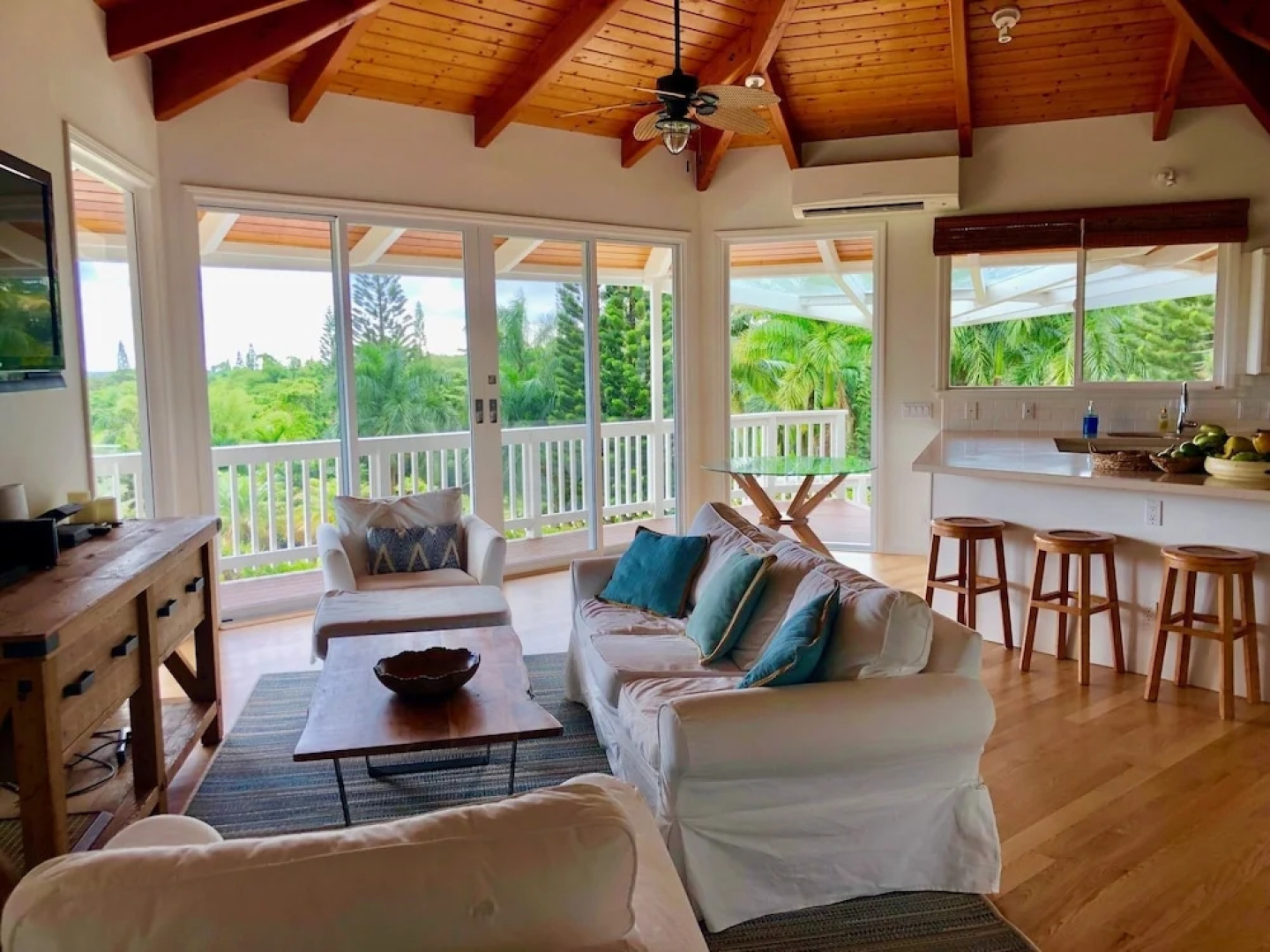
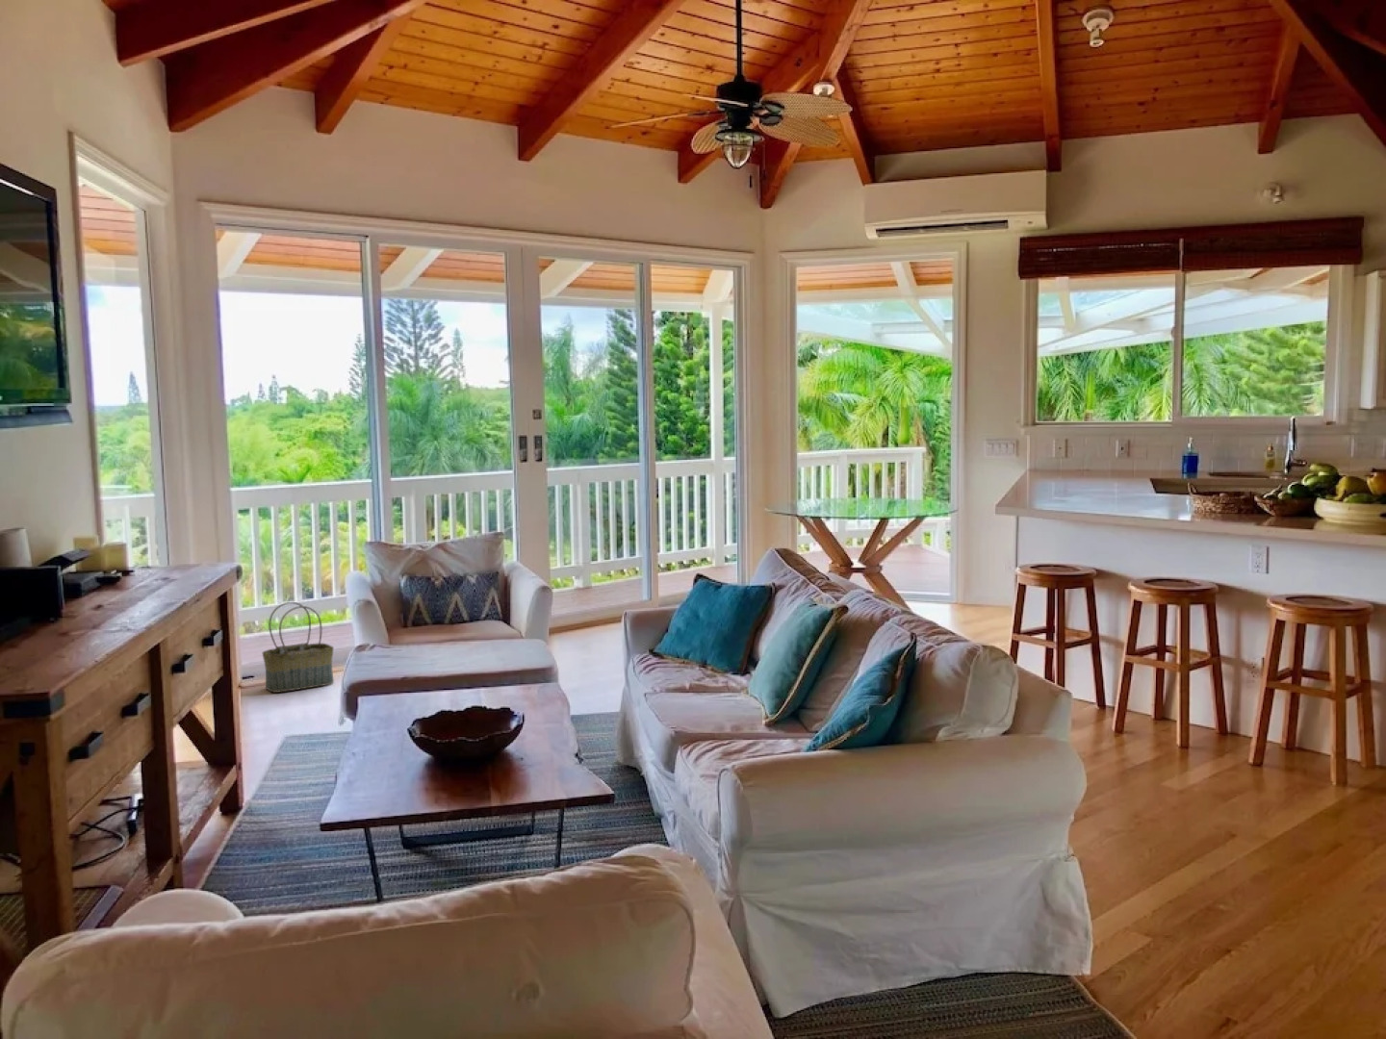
+ basket (298, 645)
